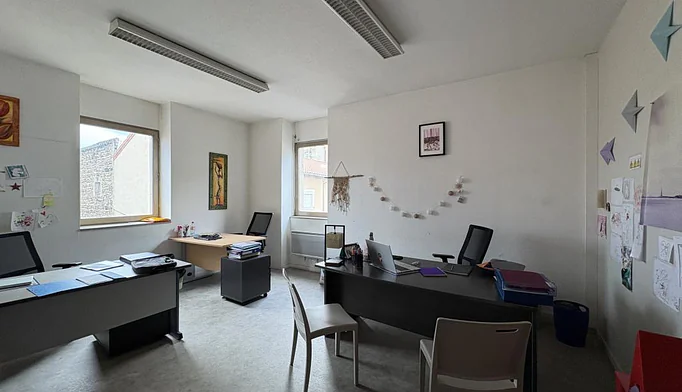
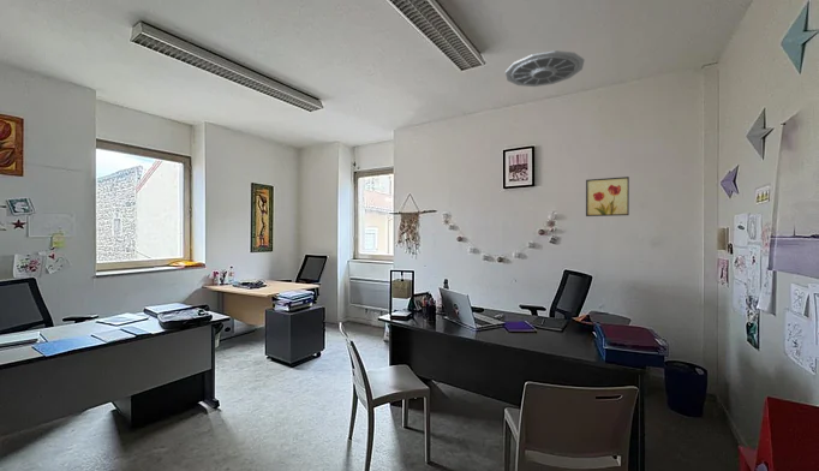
+ ceiling vent (543, 72)
+ wall art (606, 197)
